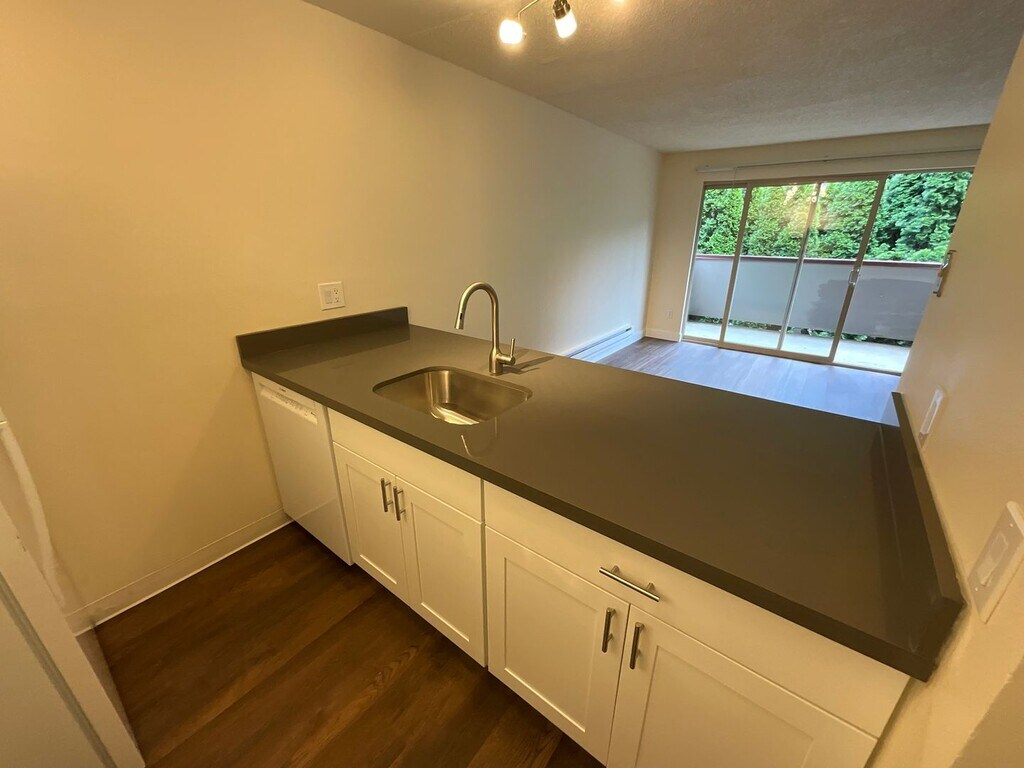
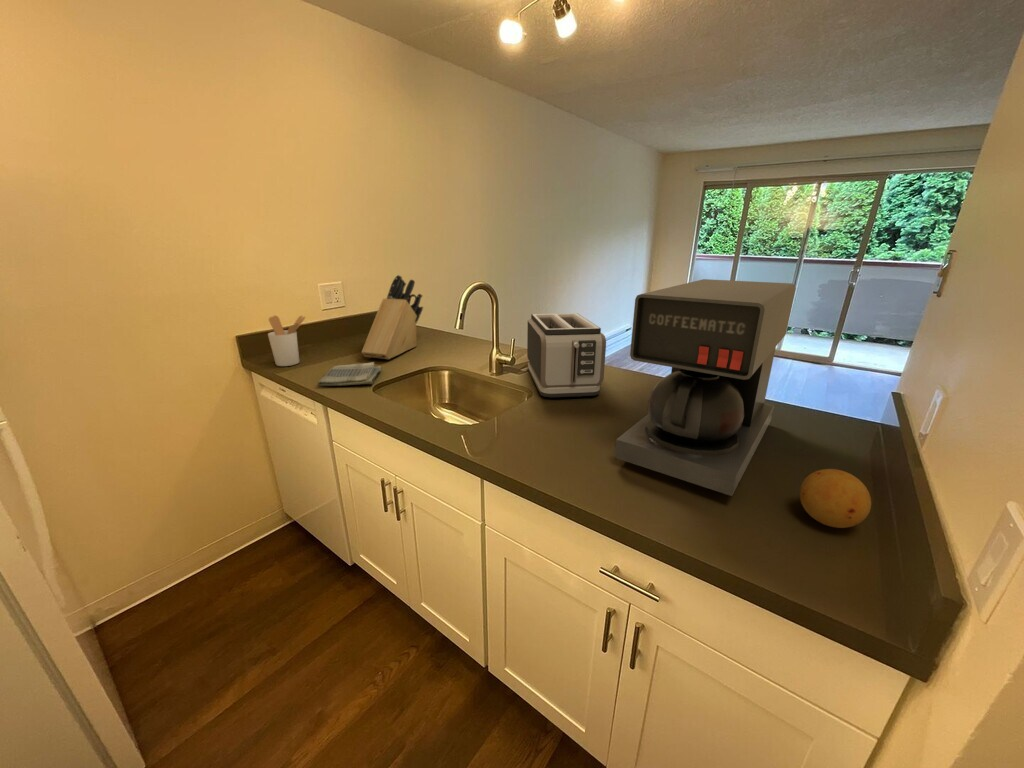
+ fruit (833, 497)
+ toaster (562, 352)
+ knife block (394, 314)
+ coffee maker (711, 370)
+ utensil holder (290, 339)
+ dish towel (351, 373)
